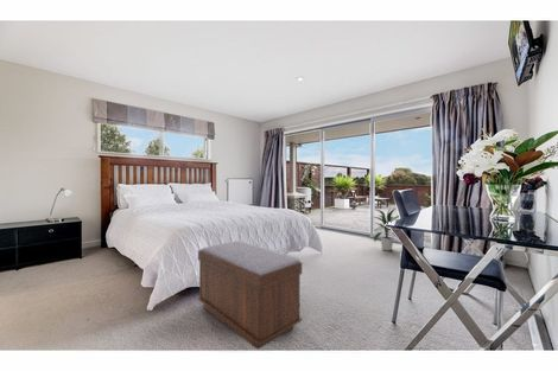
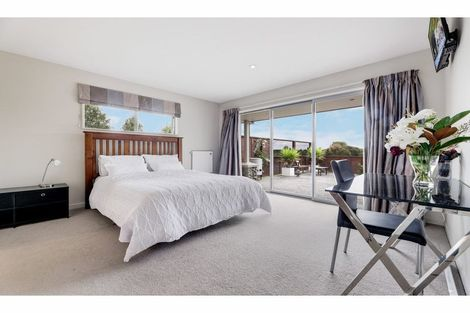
- bench (246, 283)
- indoor plant (385, 228)
